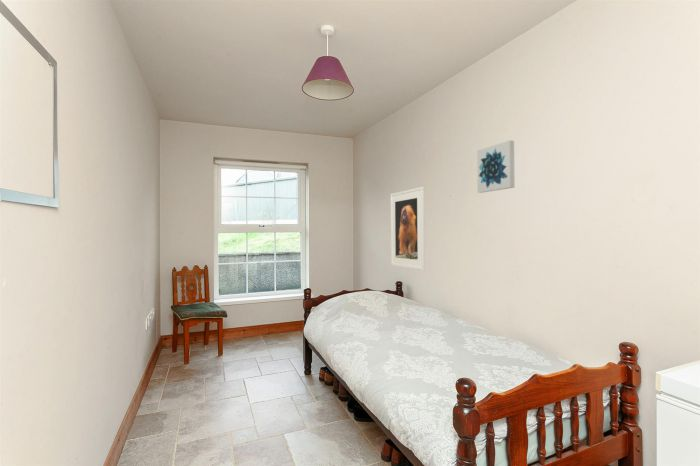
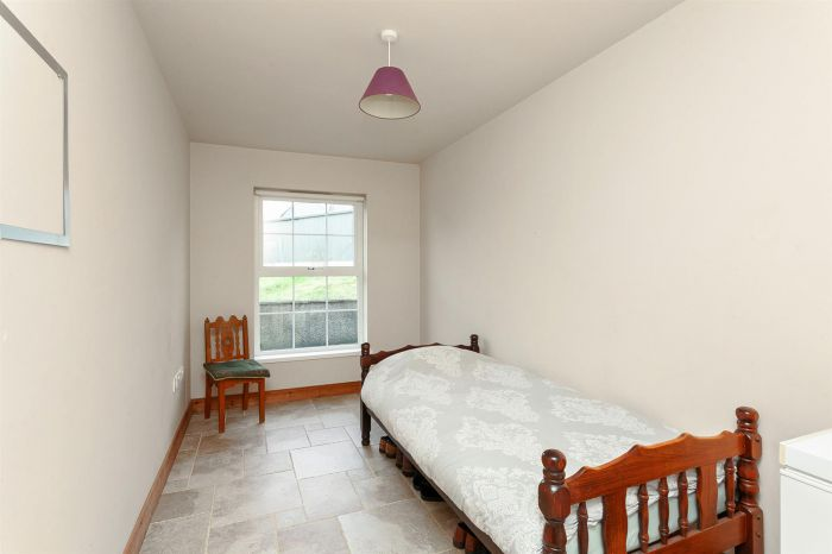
- wall art (494, 168)
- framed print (406, 229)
